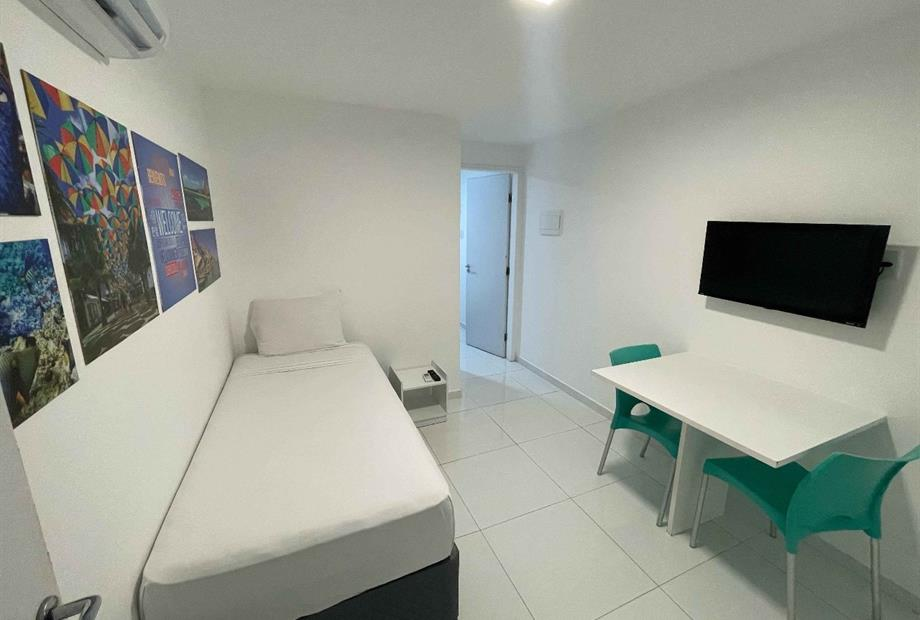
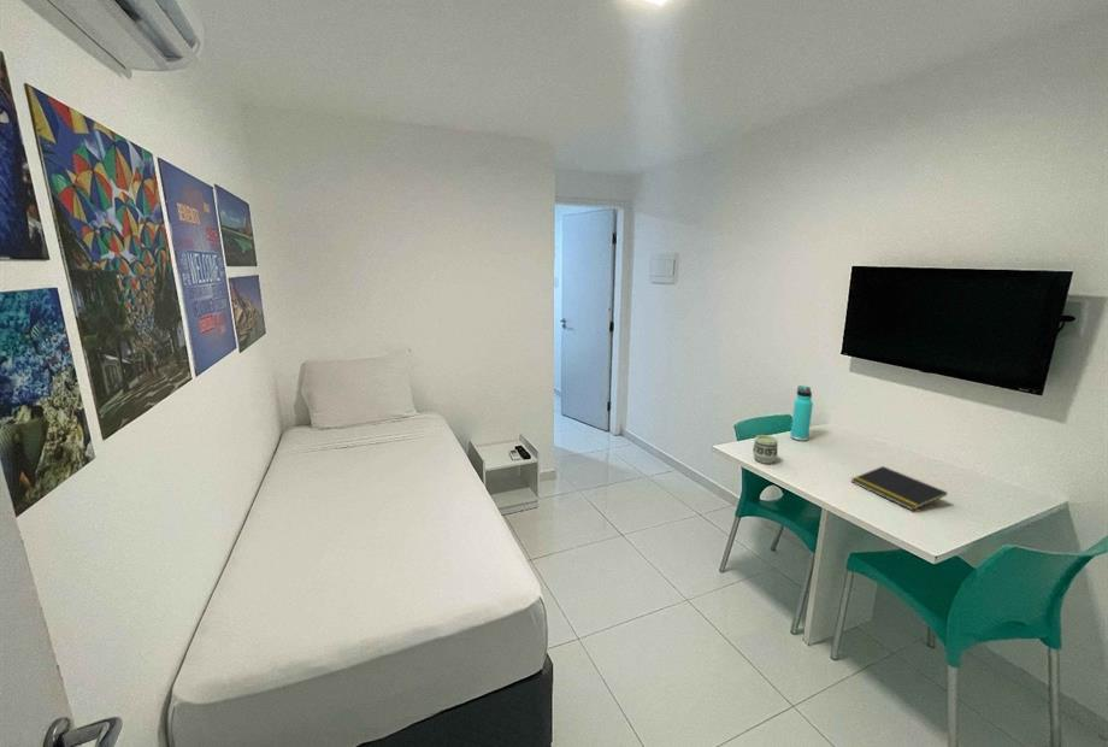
+ notepad (896, 486)
+ thermos bottle (802, 412)
+ cup (765, 448)
